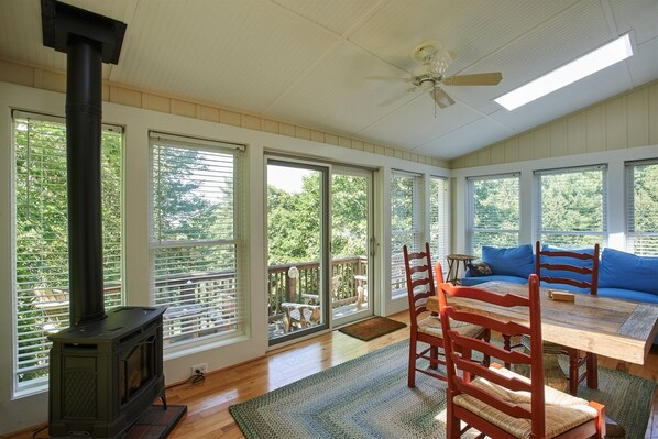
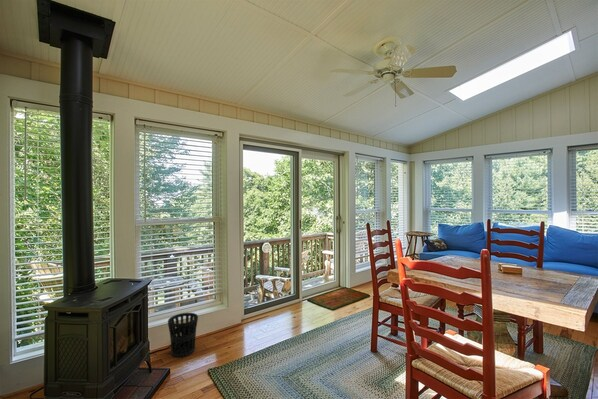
+ wastebasket (183, 334)
